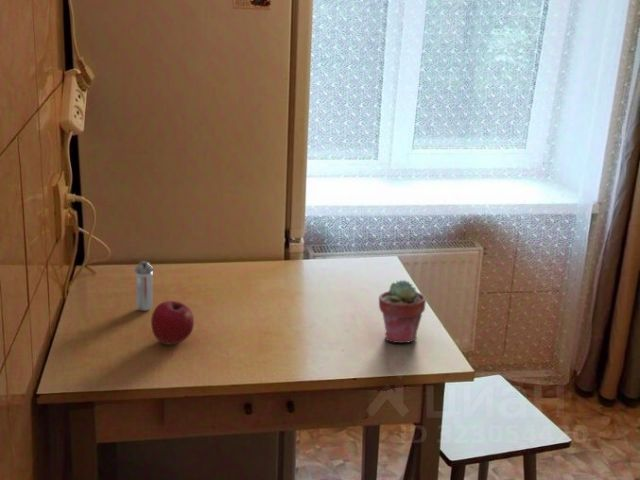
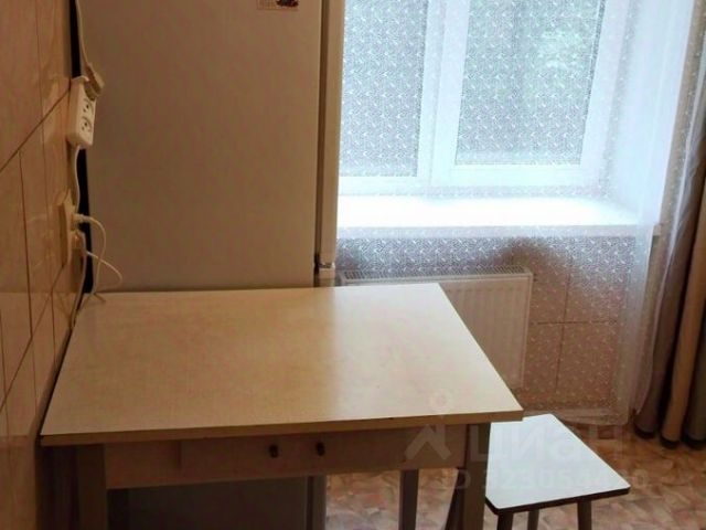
- potted succulent (401, 308)
- apple (172, 322)
- shaker (144, 285)
